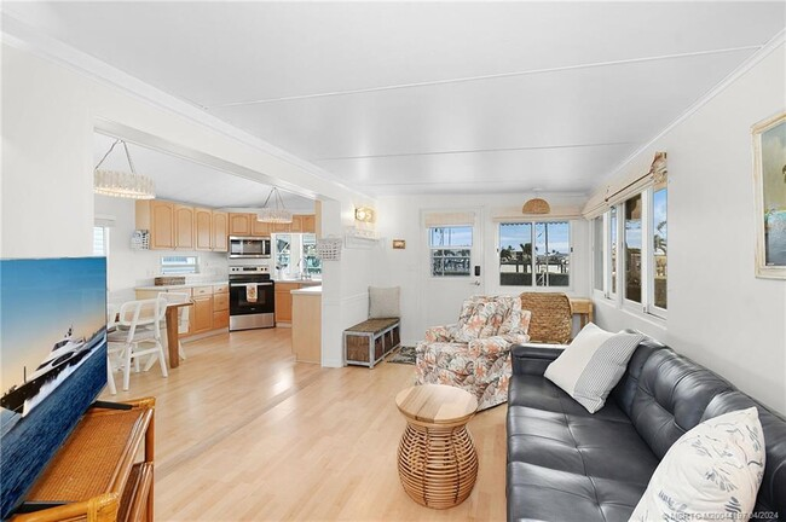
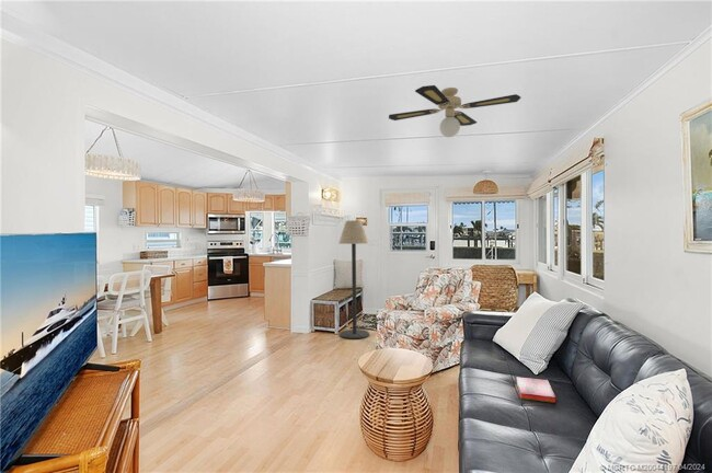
+ hardback book (535, 389)
+ floor lamp (354, 277)
+ ceiling fan (449, 114)
